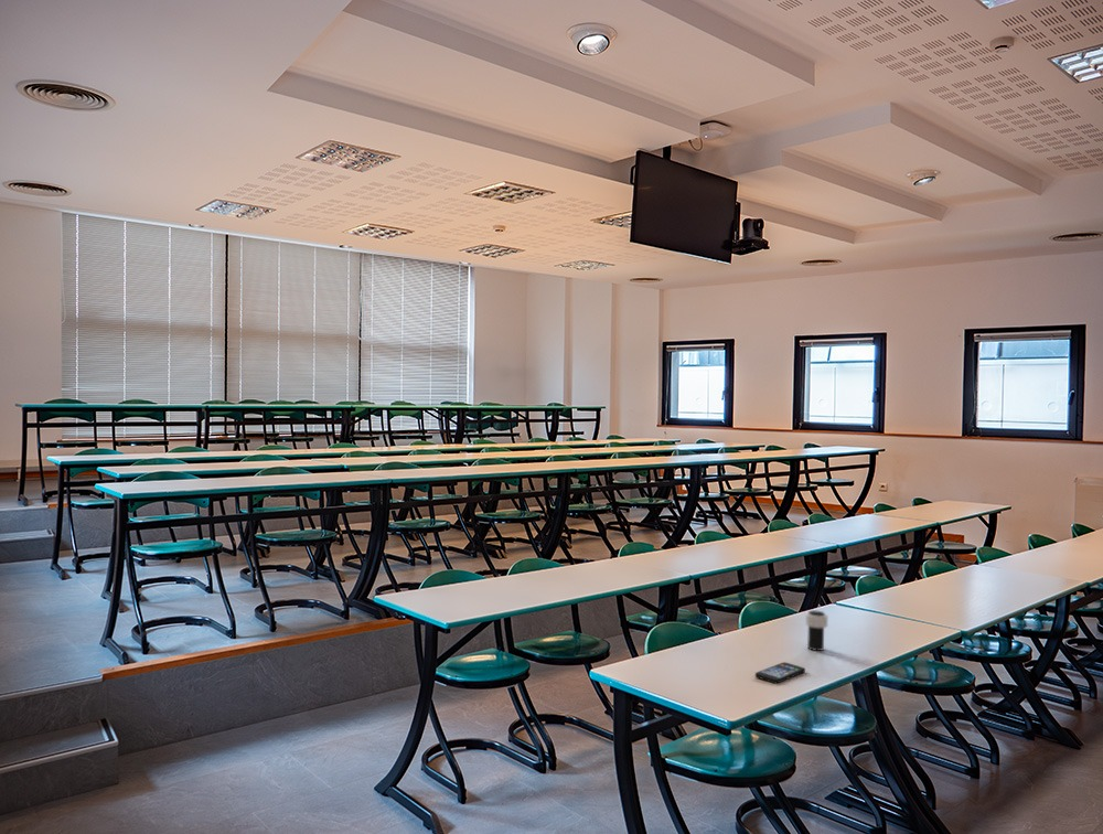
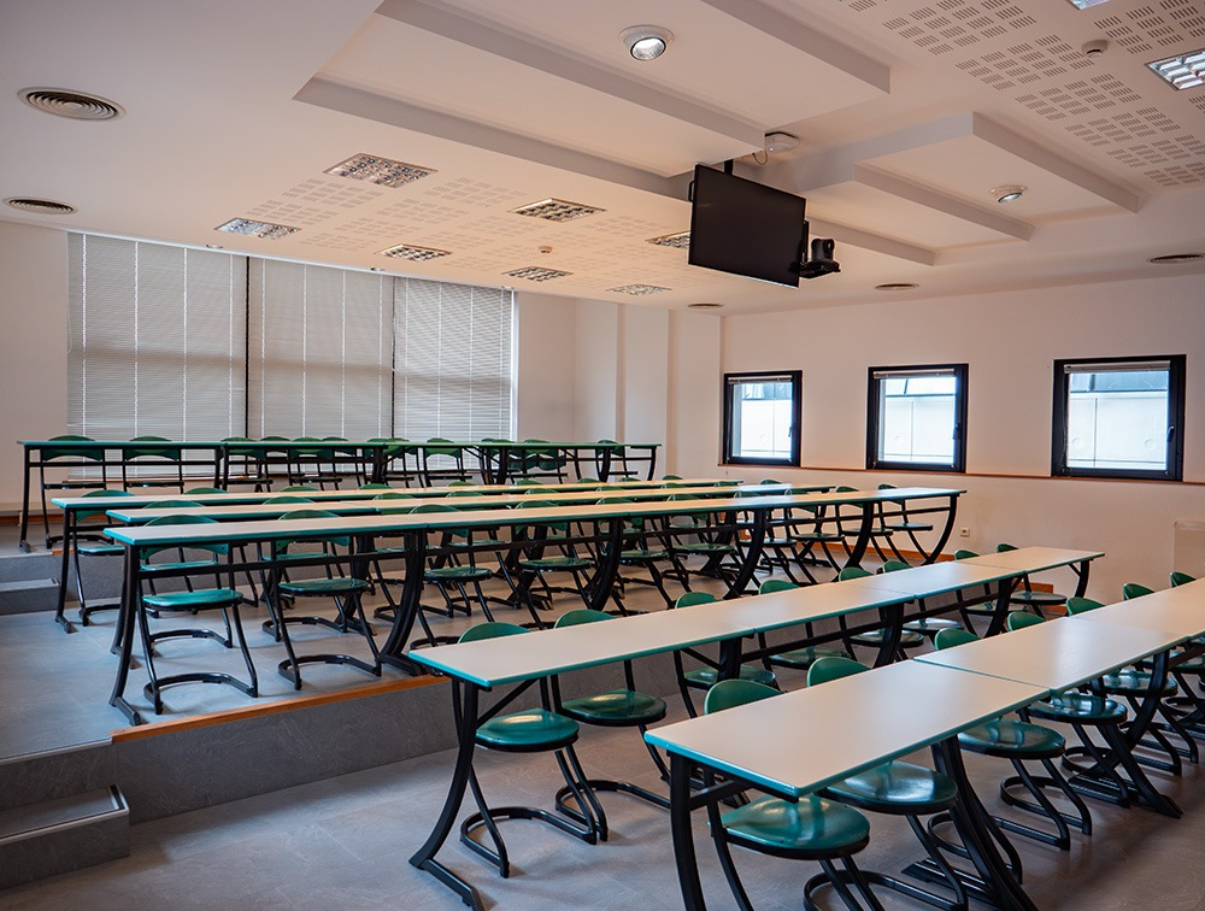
- cup (815, 630)
- smartphone (780, 672)
